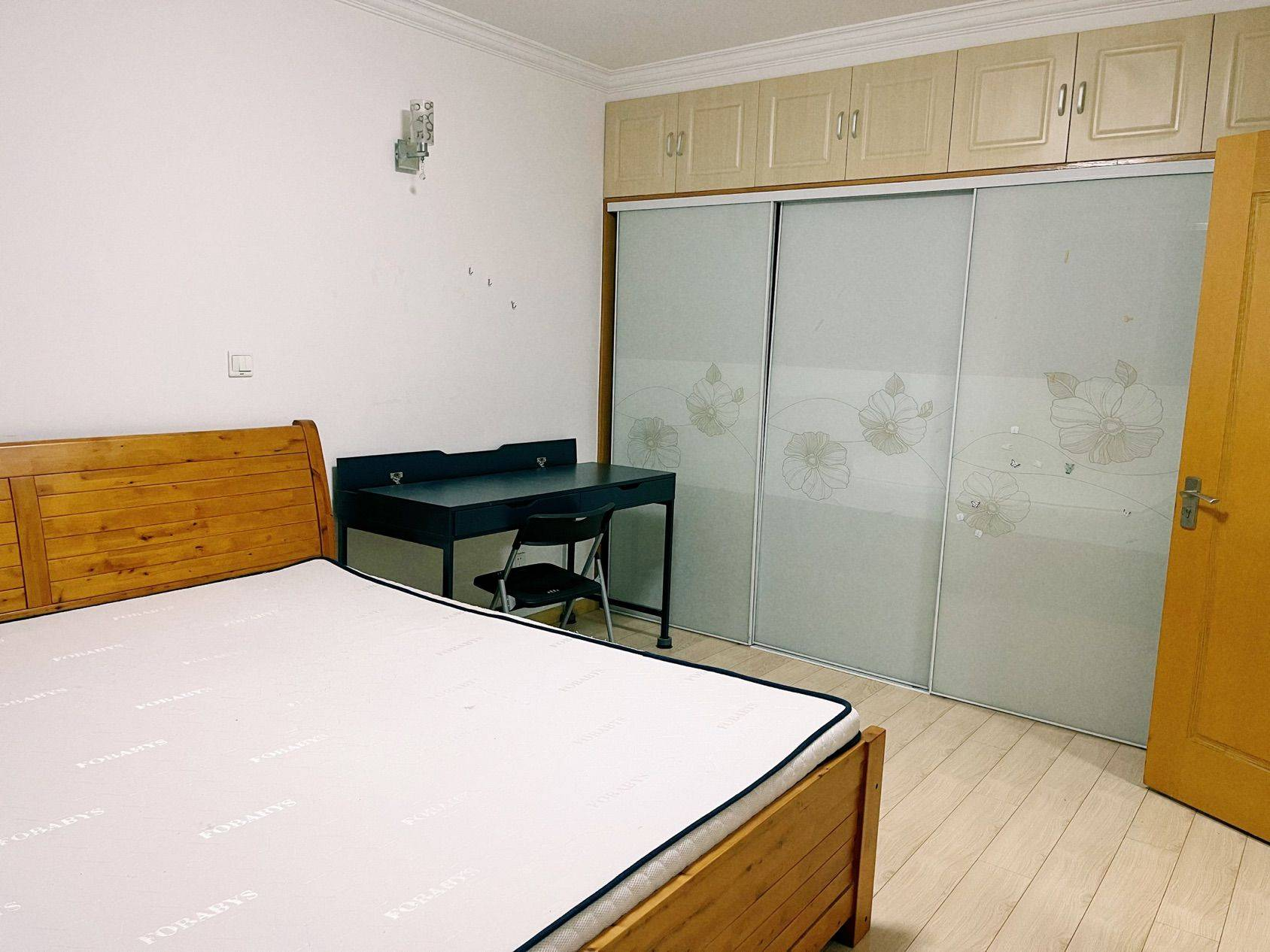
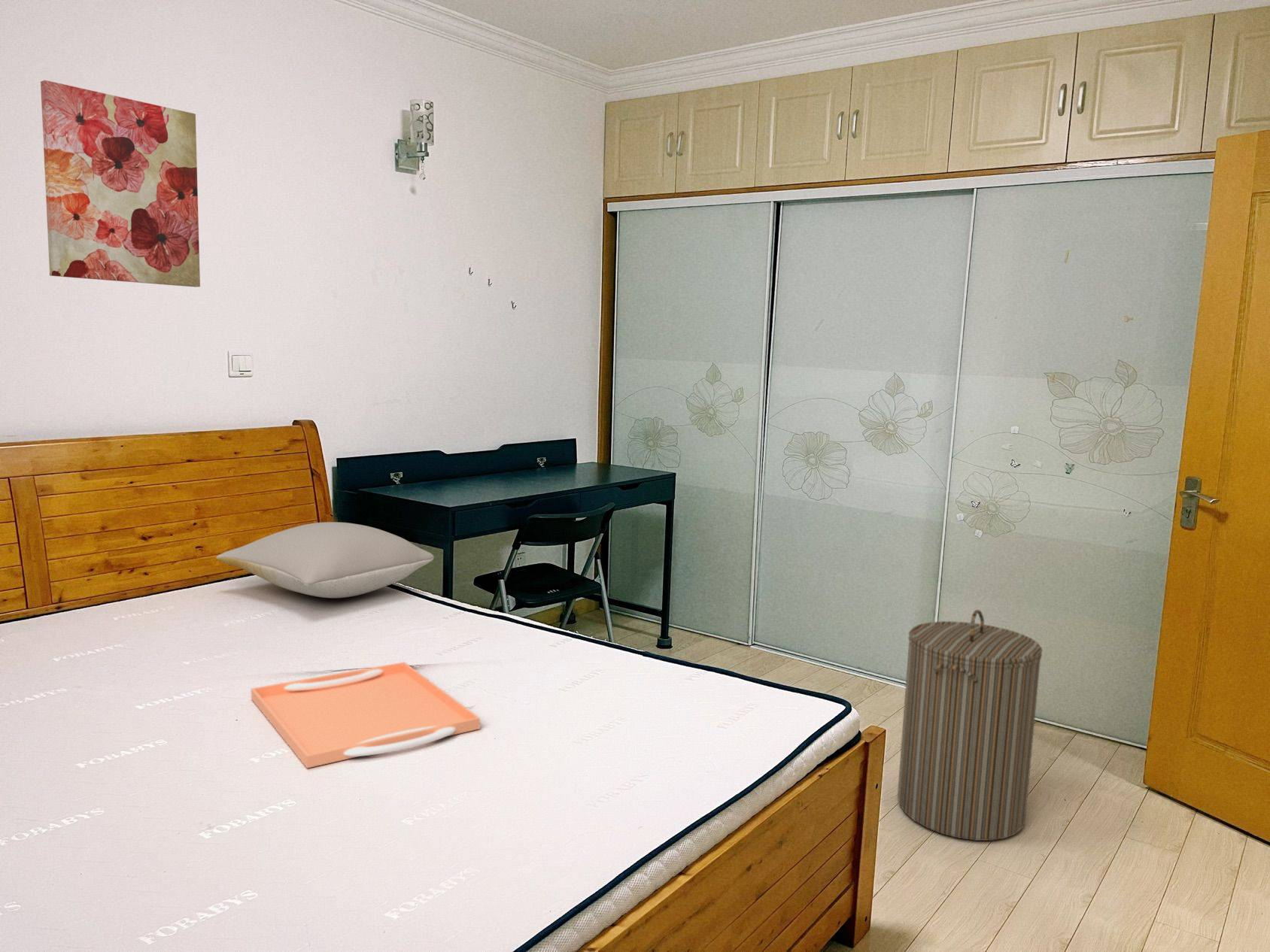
+ serving tray (362, 708)
+ laundry hamper (968, 712)
+ pillow (327, 557)
+ wall art (126, 191)
